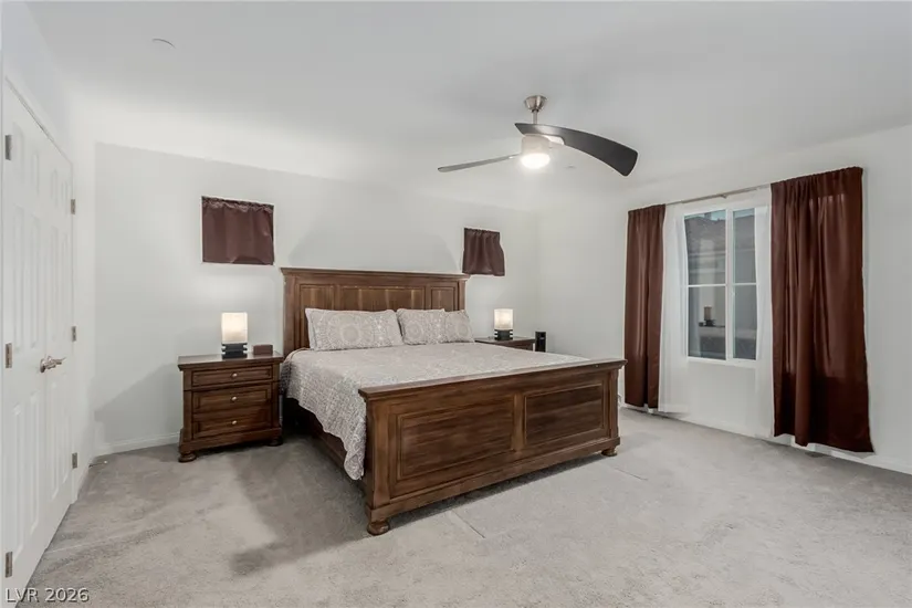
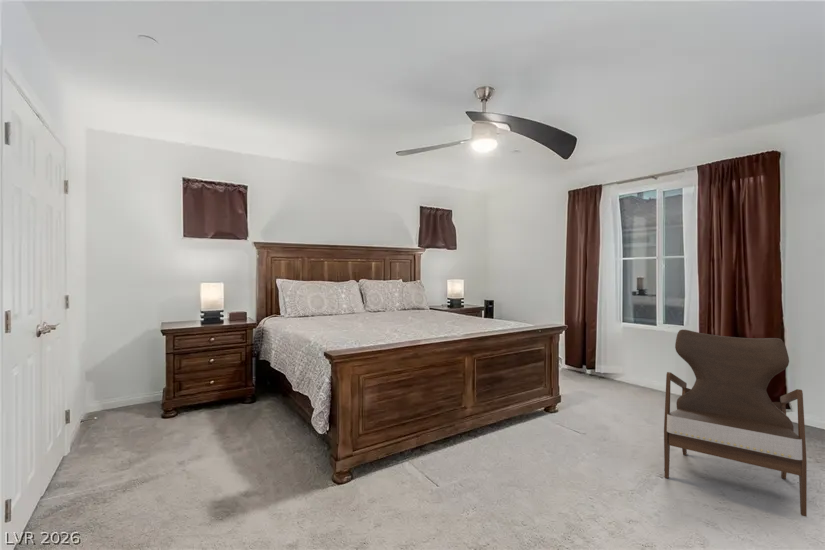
+ armchair (729, 409)
